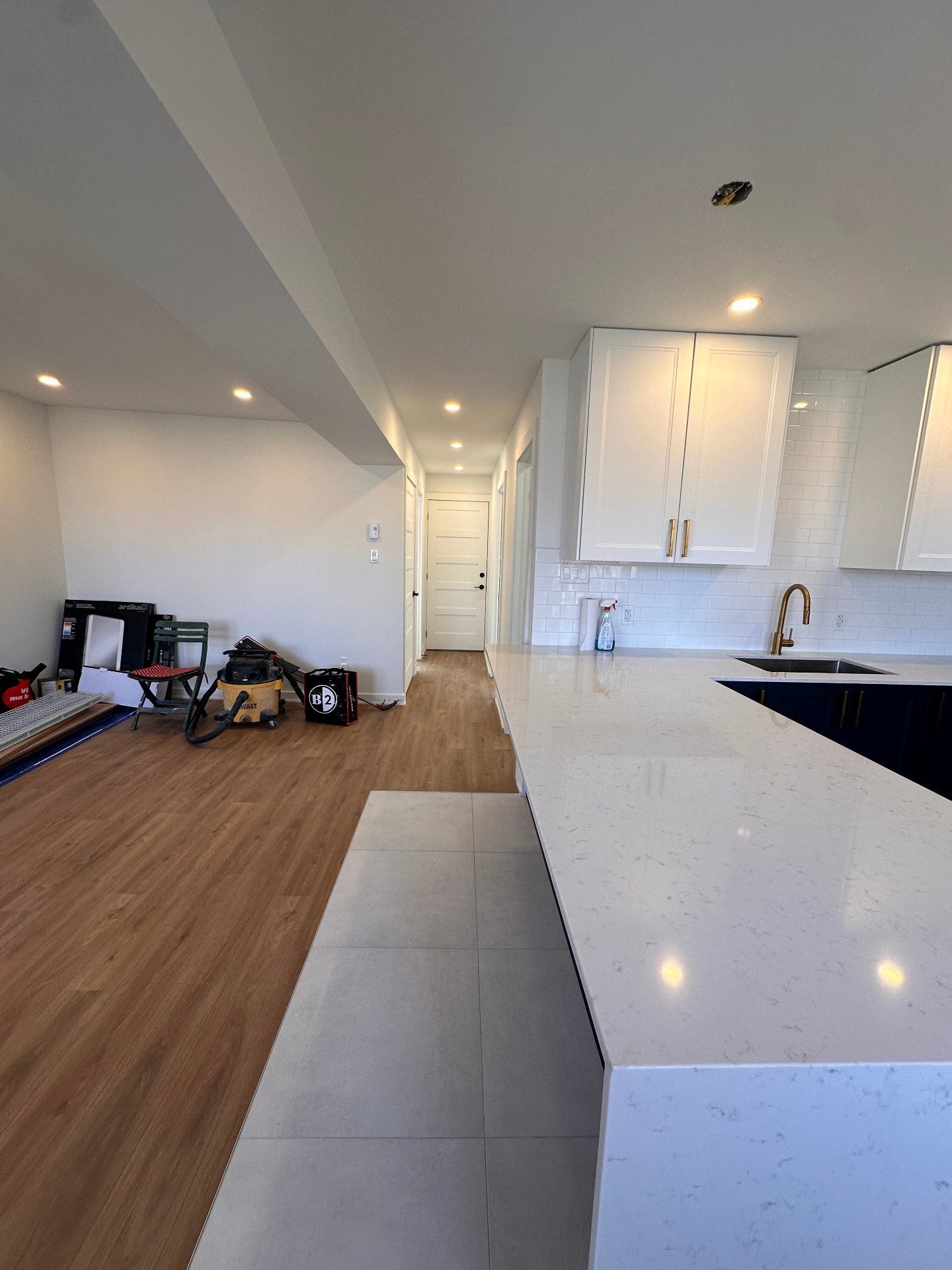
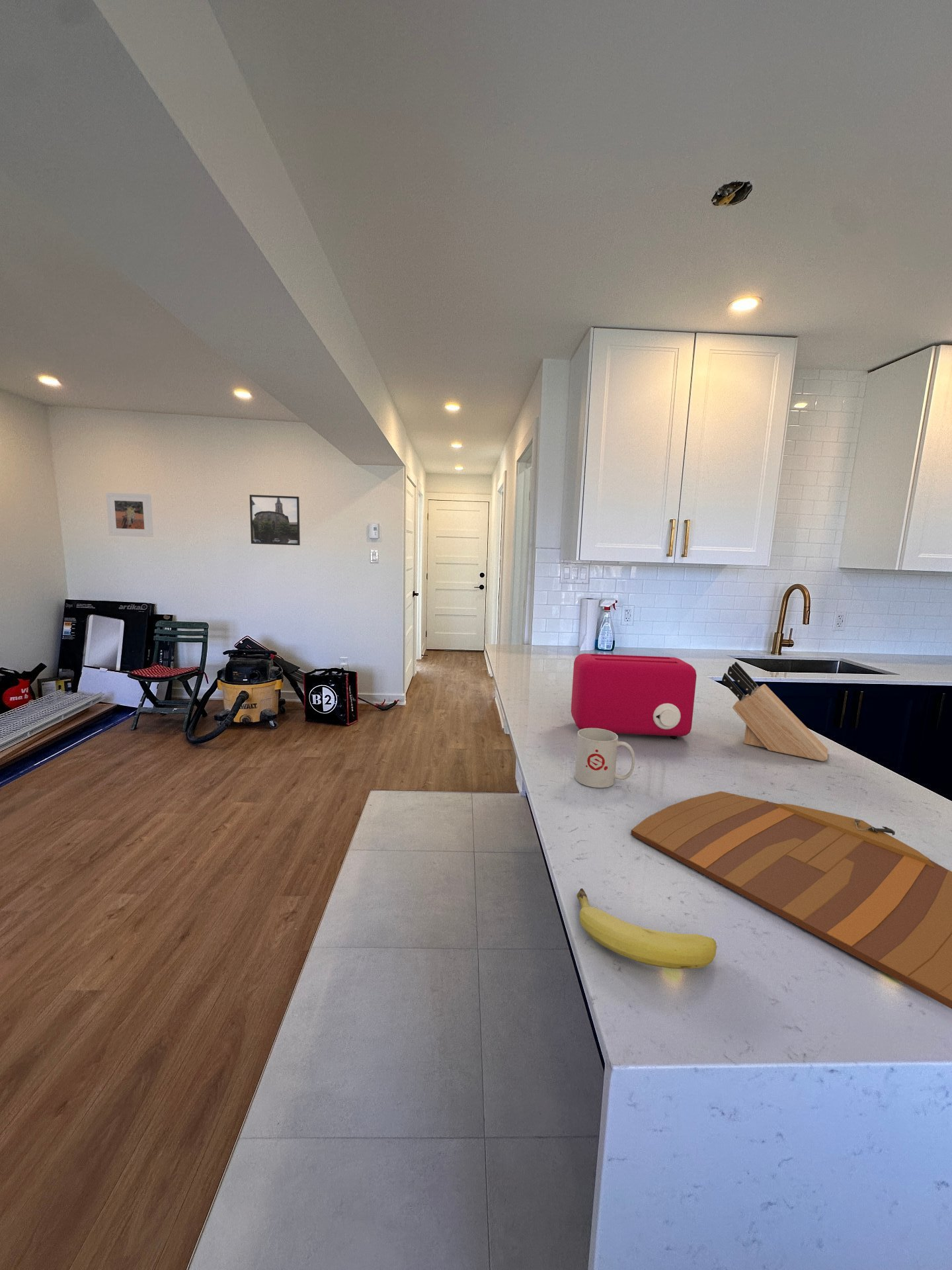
+ mug (605, 758)
+ toaster (631, 696)
+ cutting board (818, 852)
+ fruit (635, 927)
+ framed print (275, 520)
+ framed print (130, 515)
+ knife block (773, 707)
